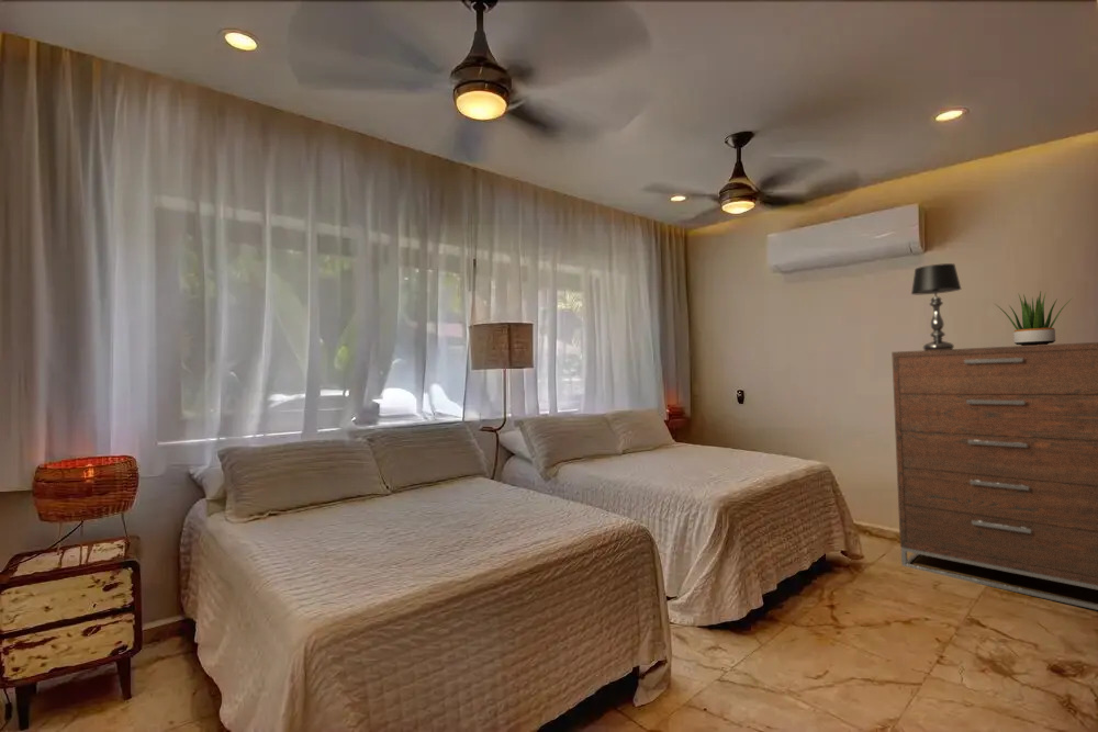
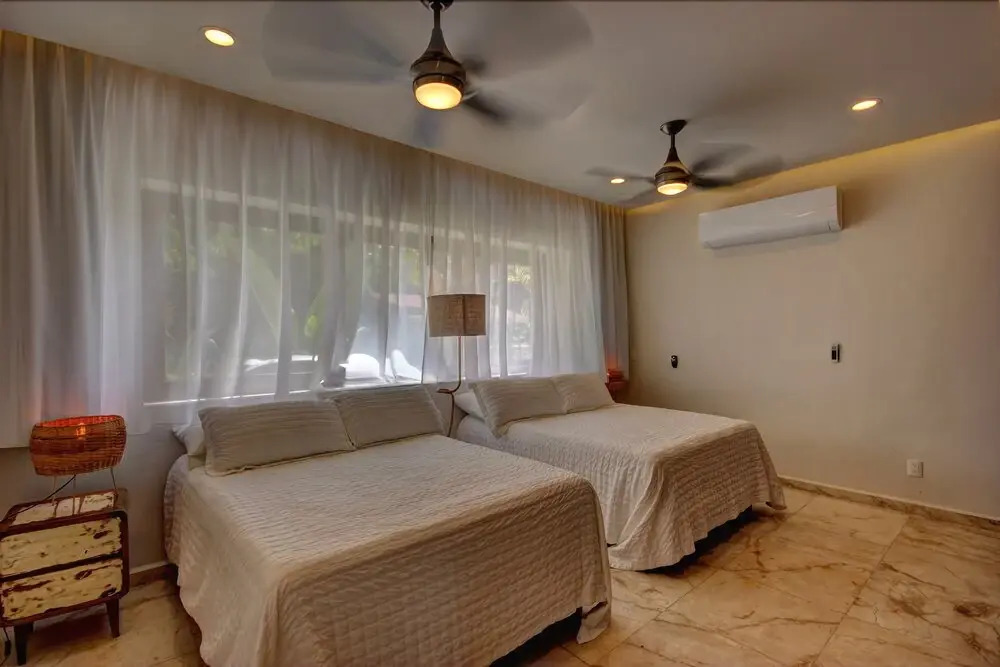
- potted plant (1033, 318)
- table lamp (935, 307)
- dresser (1006, 462)
